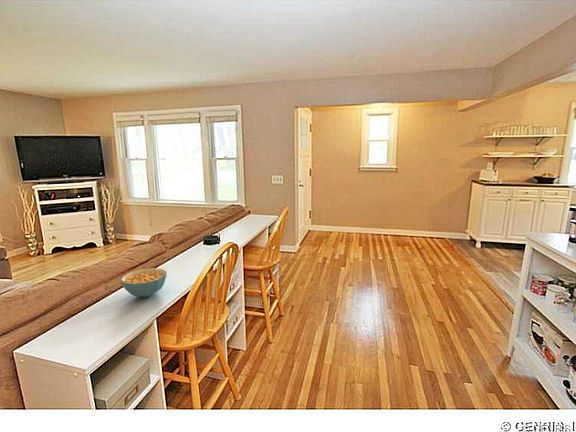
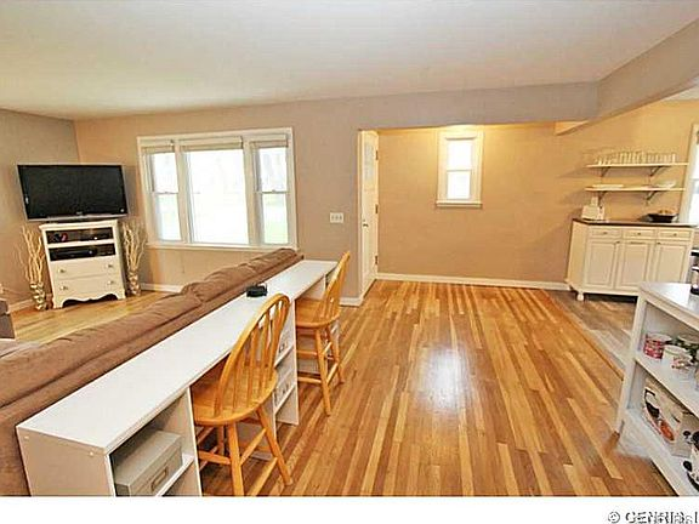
- cereal bowl (145, 285)
